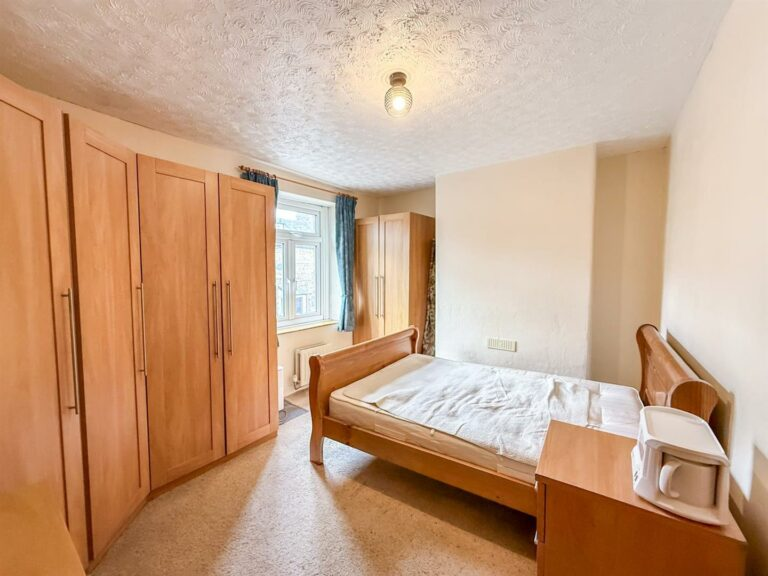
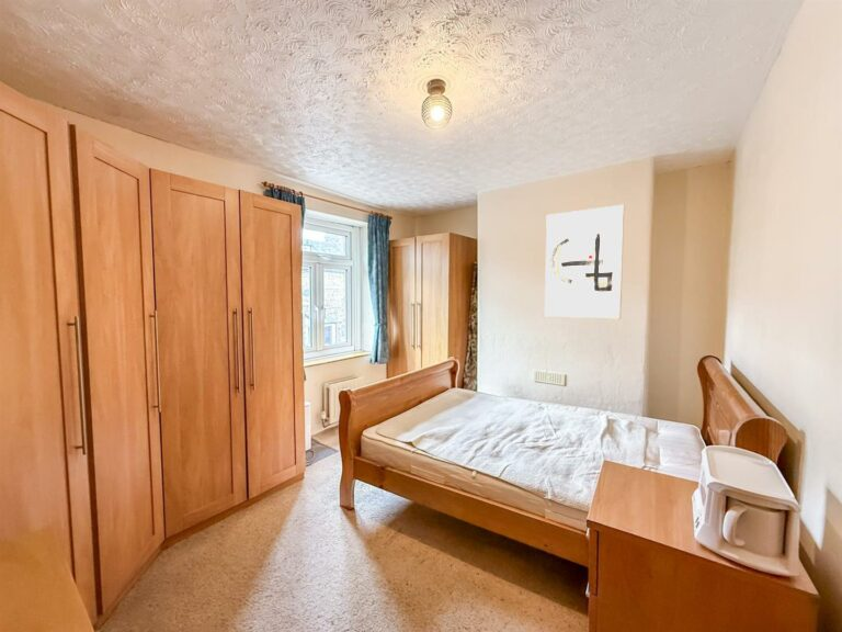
+ wall art (581, 263)
